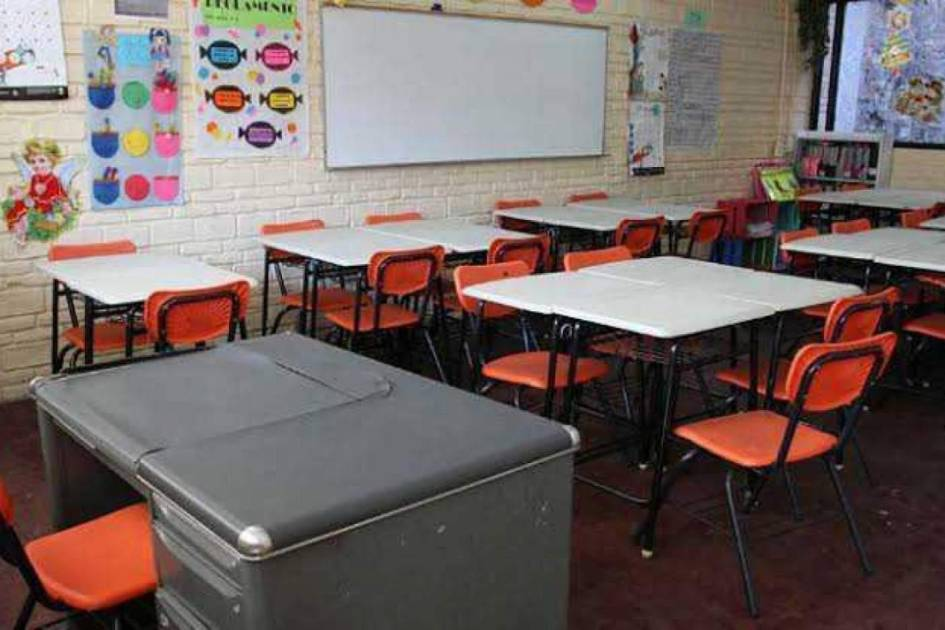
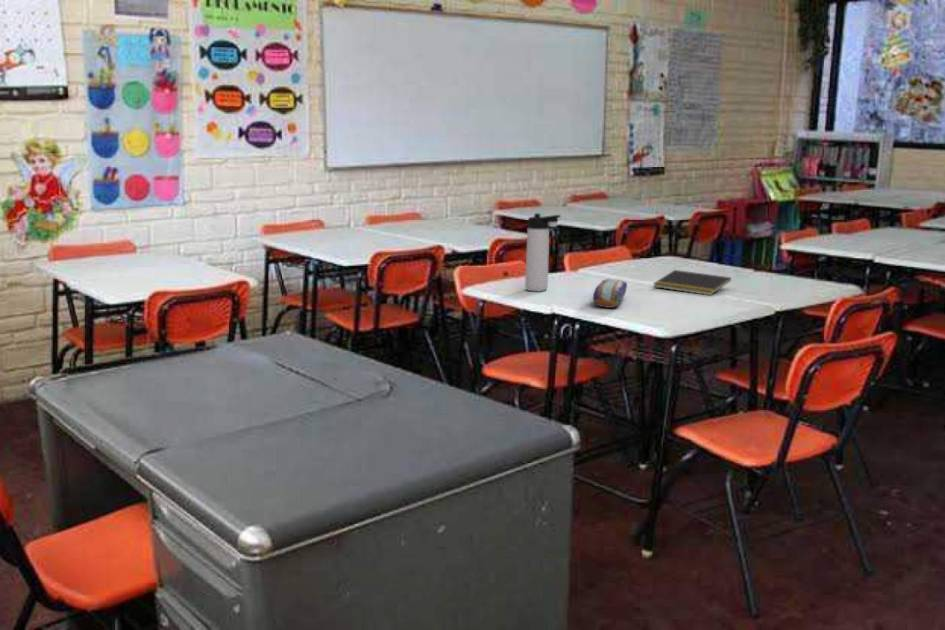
+ notepad (691, 282)
+ thermos bottle (542, 252)
+ pencil case (610, 292)
